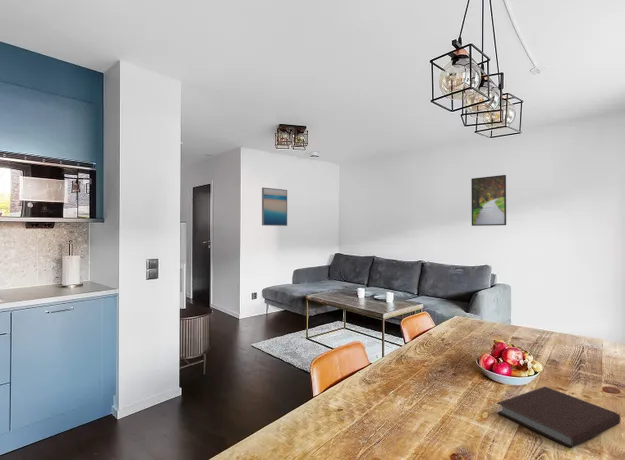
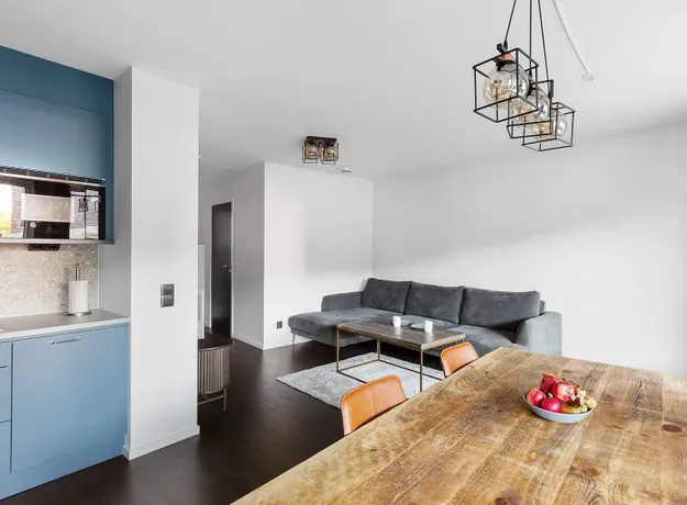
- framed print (488, 201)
- wall art (274, 207)
- notebook (556, 413)
